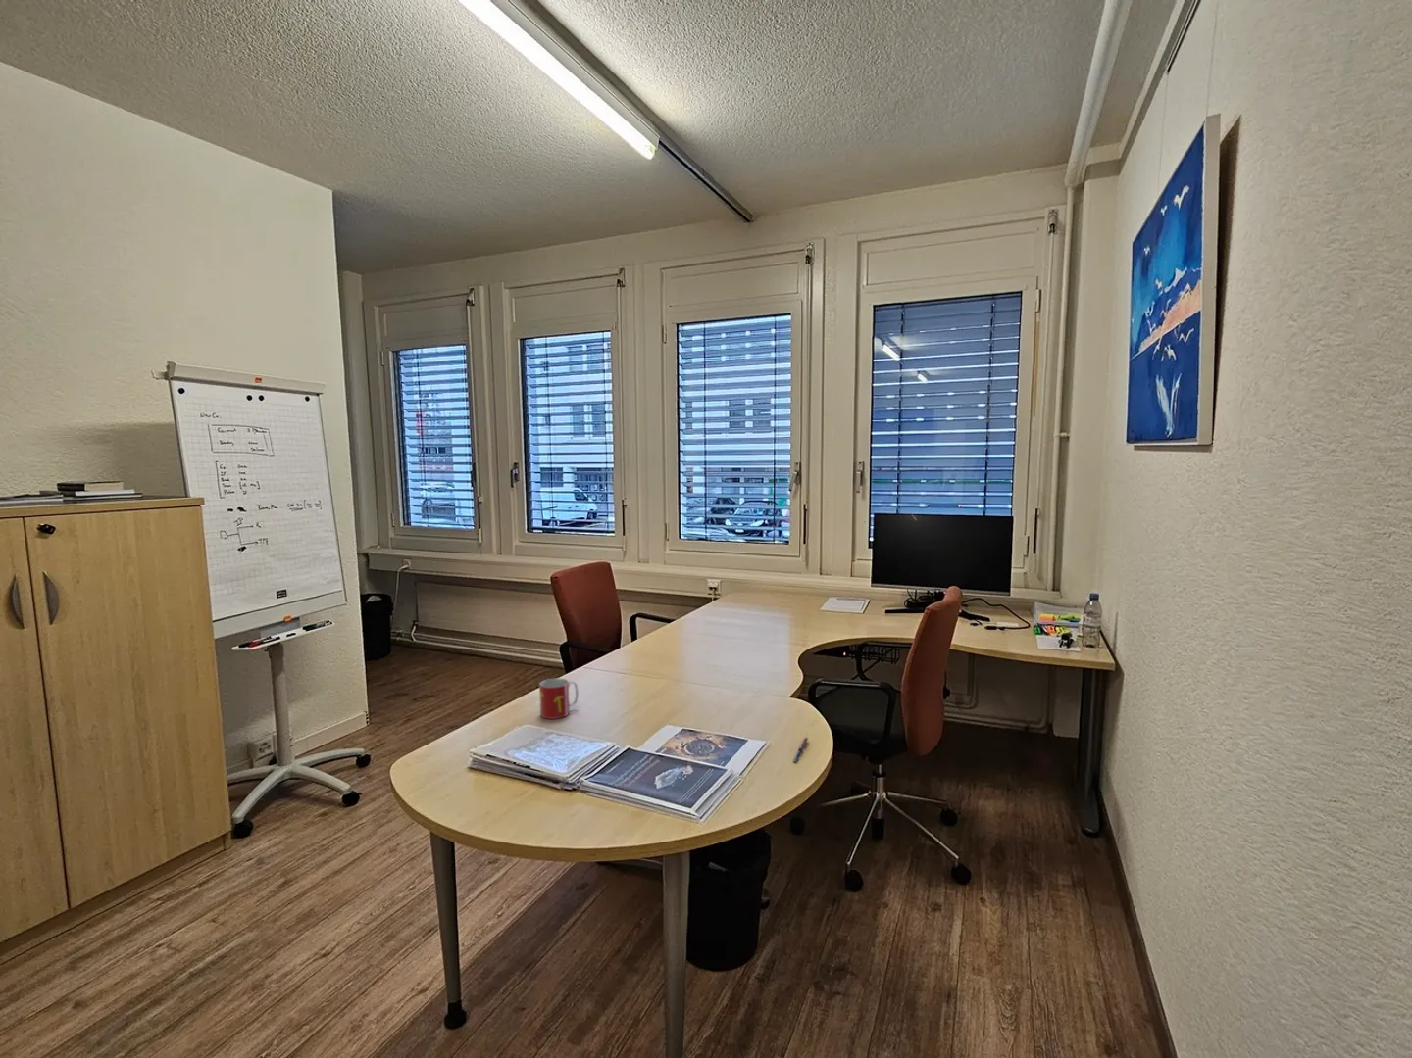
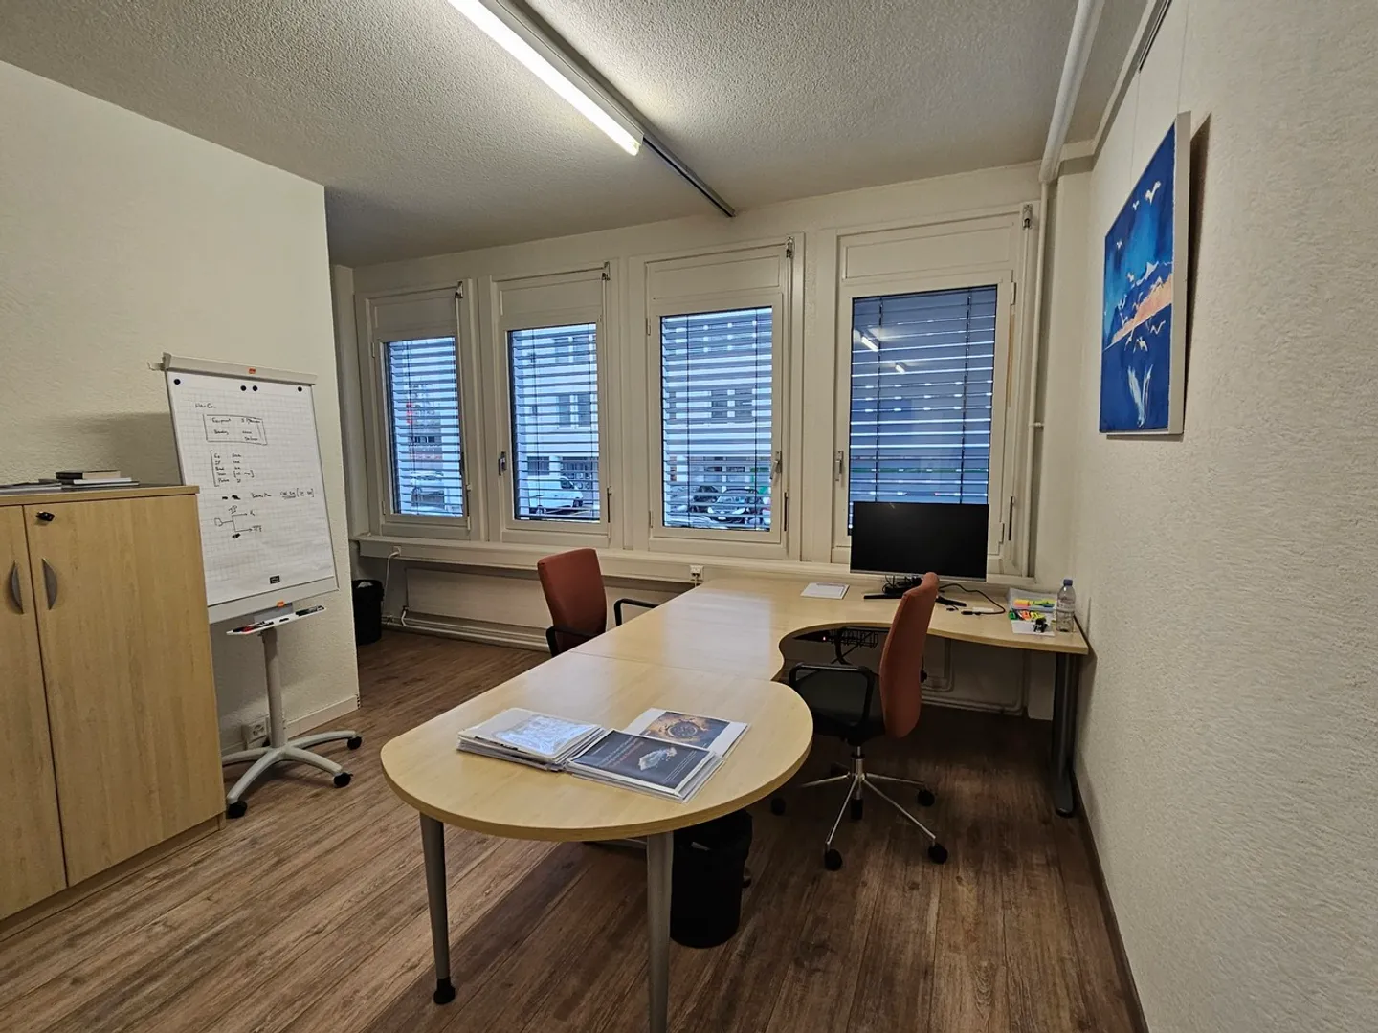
- mug (559, 697)
- pen (801, 748)
